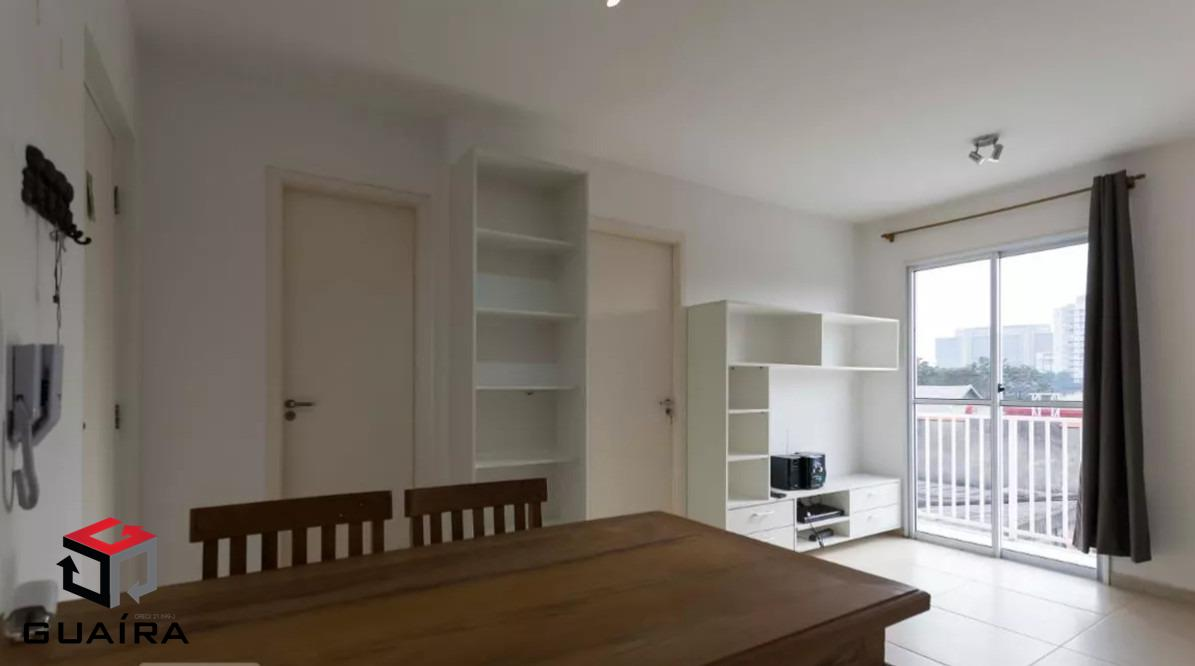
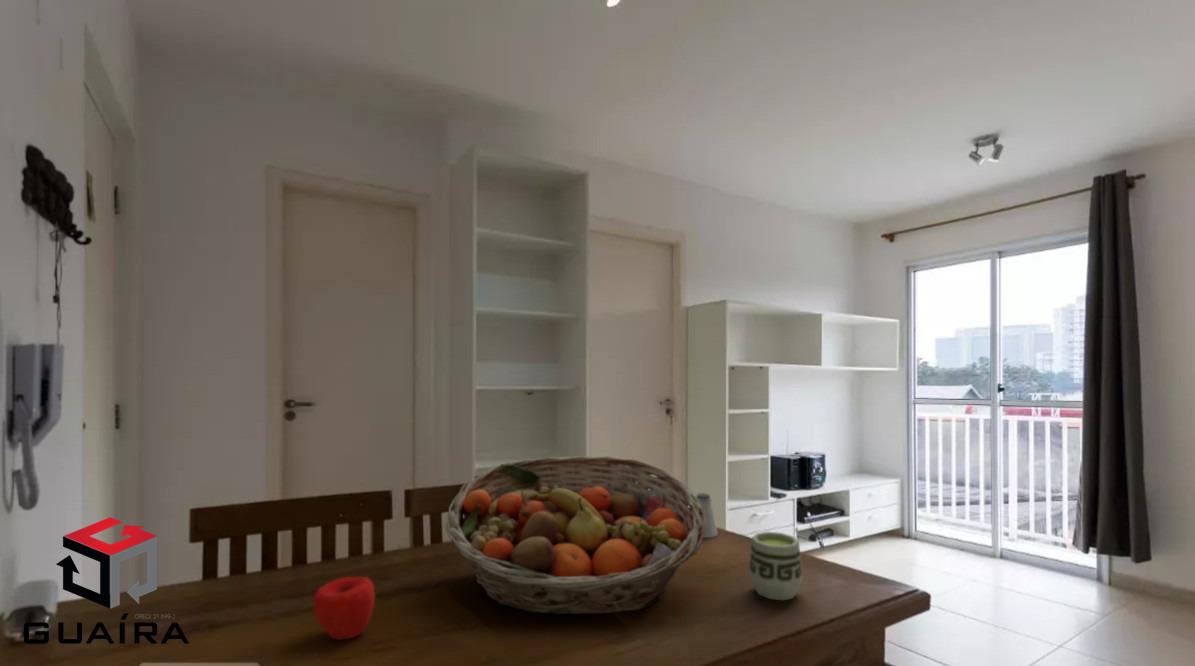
+ saltshaker (704, 514)
+ fruit basket (576, 528)
+ cup (775, 565)
+ apple (344, 608)
